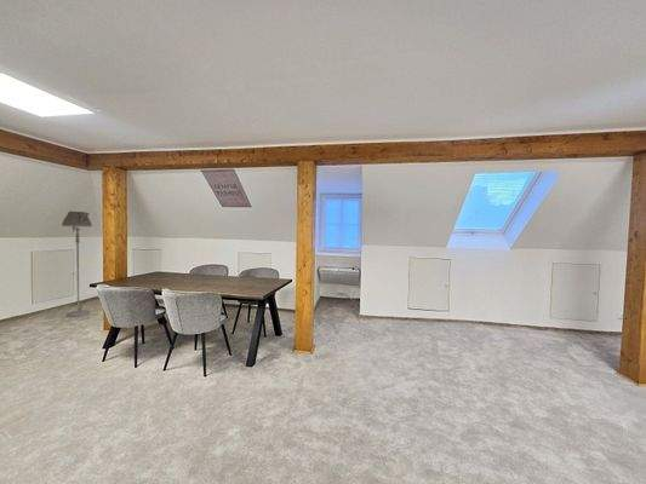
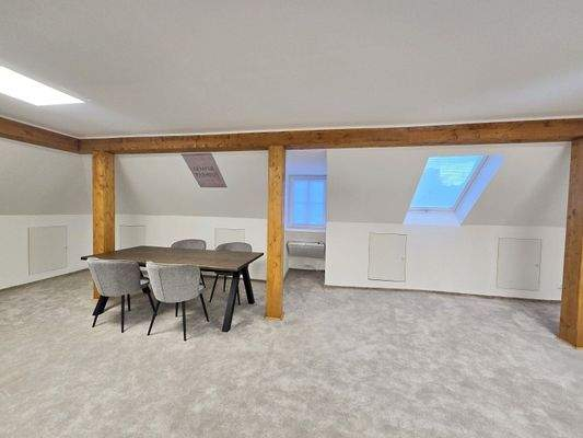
- floor lamp (78, 263)
